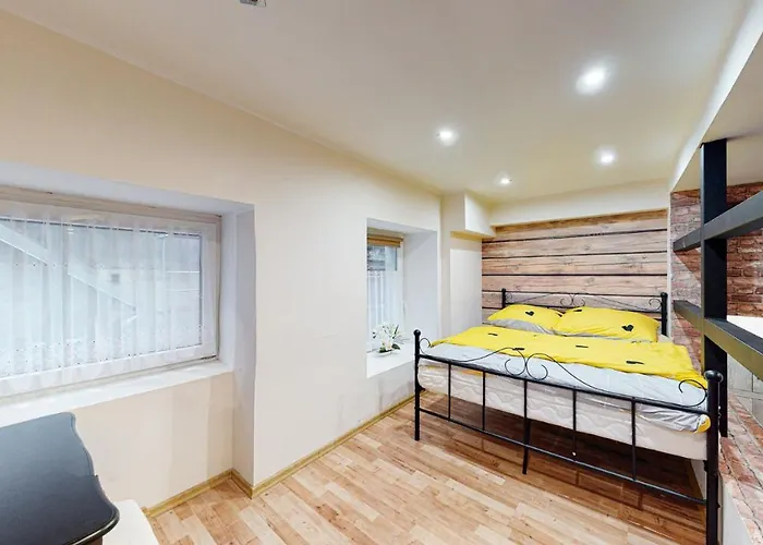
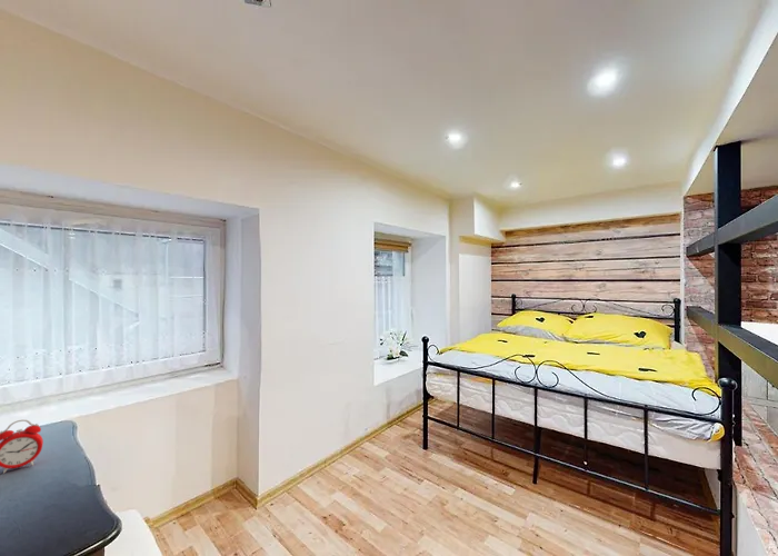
+ alarm clock (19, 444)
